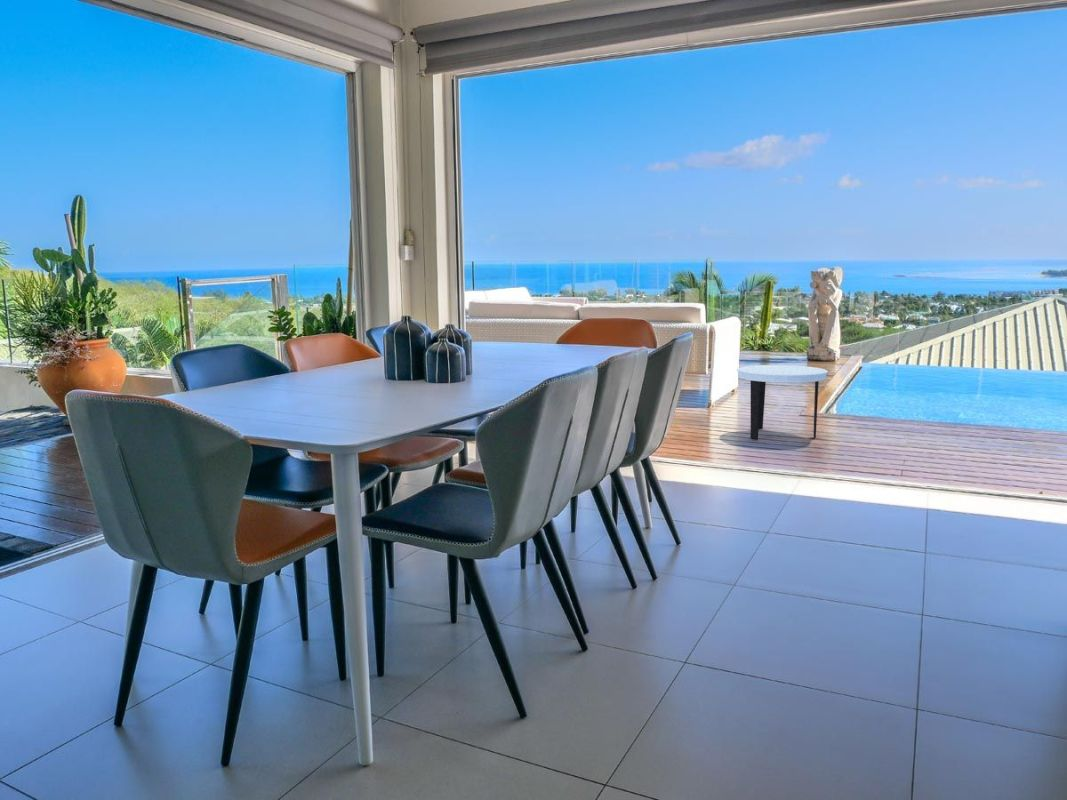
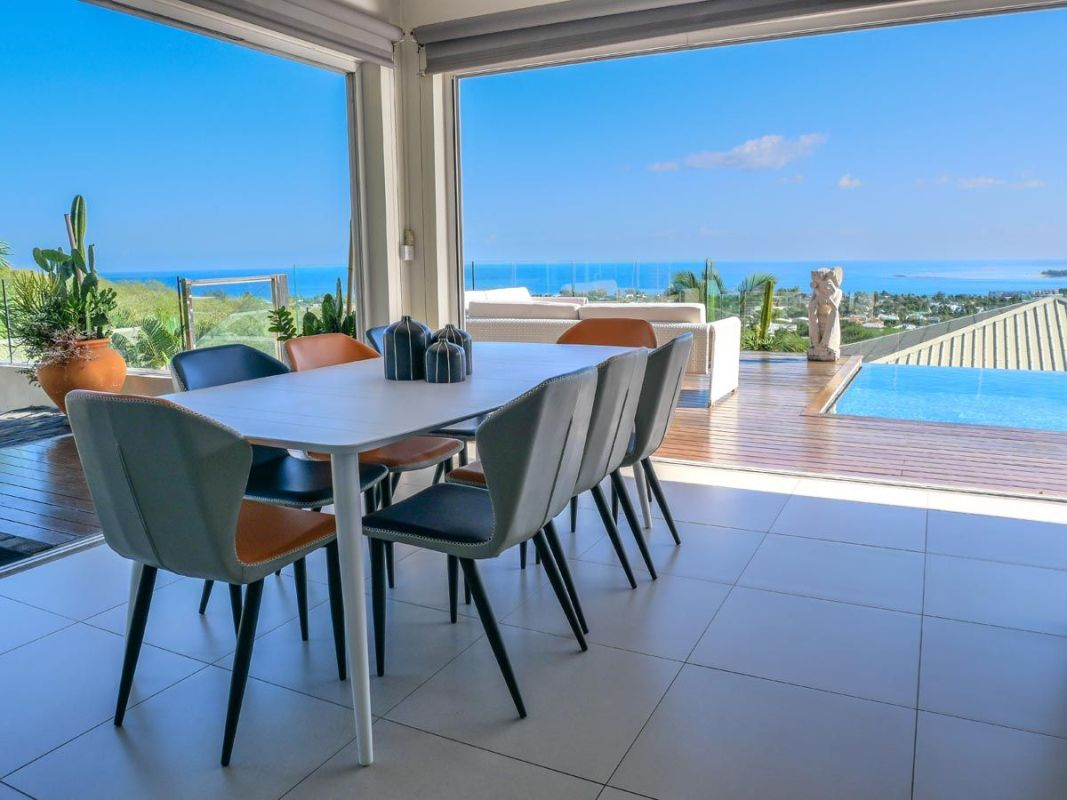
- side table (764, 401)
